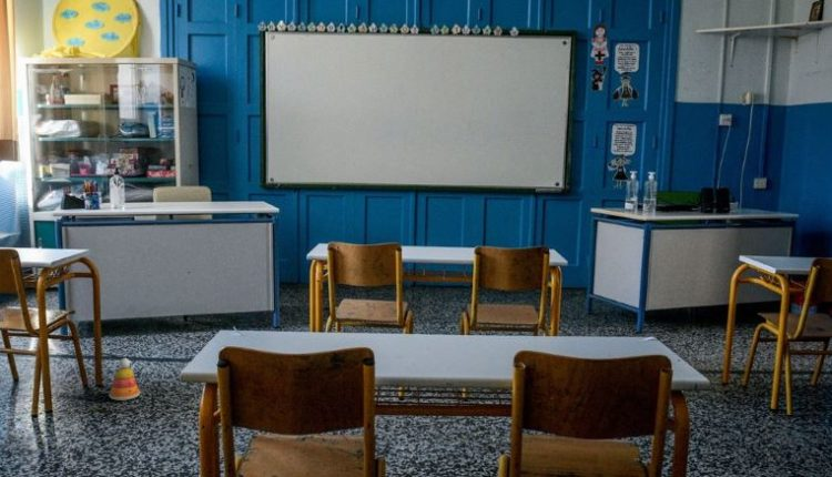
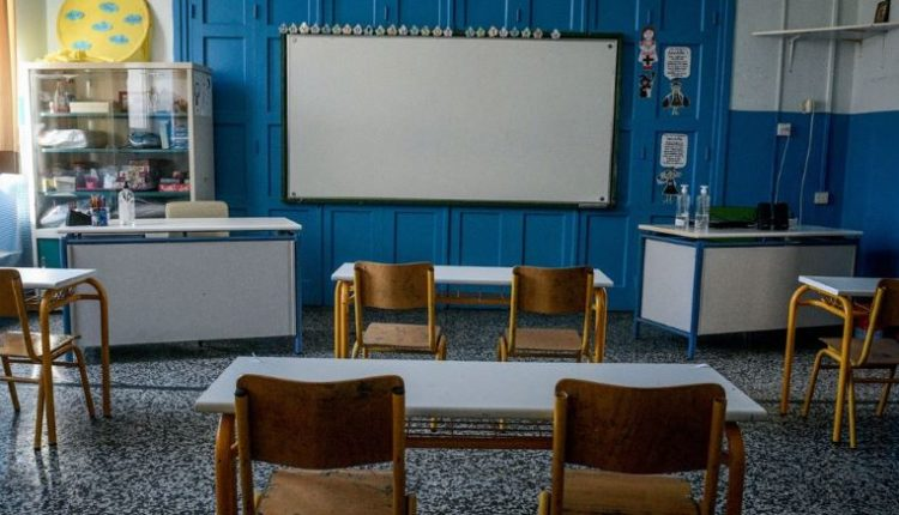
- stacking toy (123, 377)
